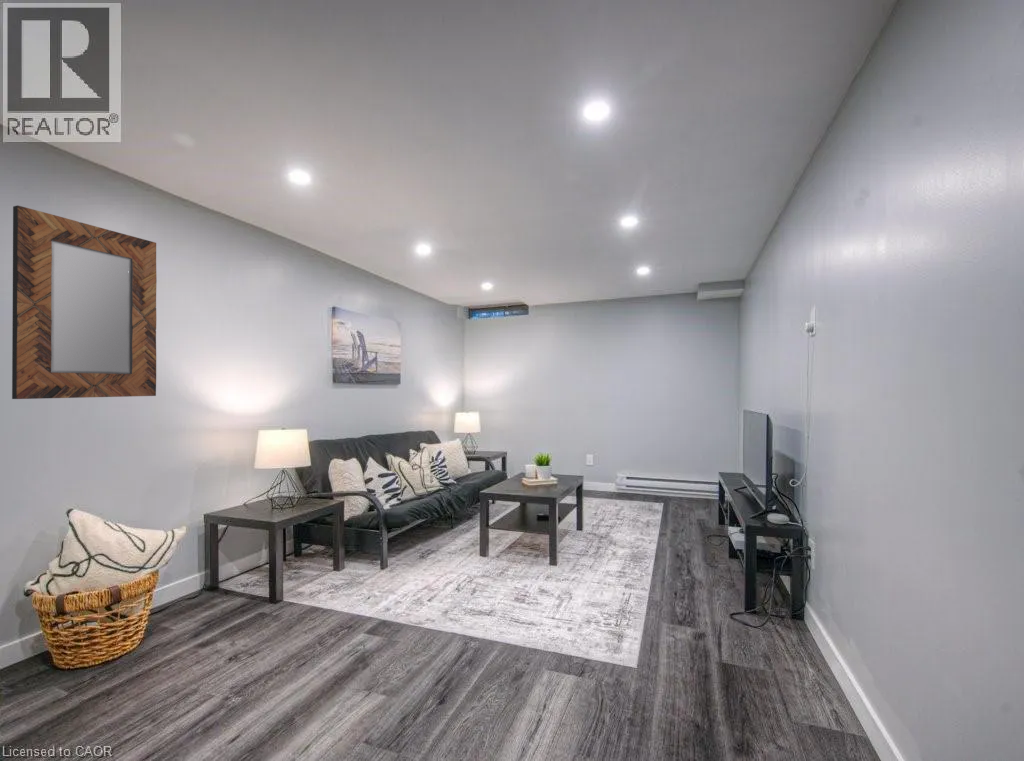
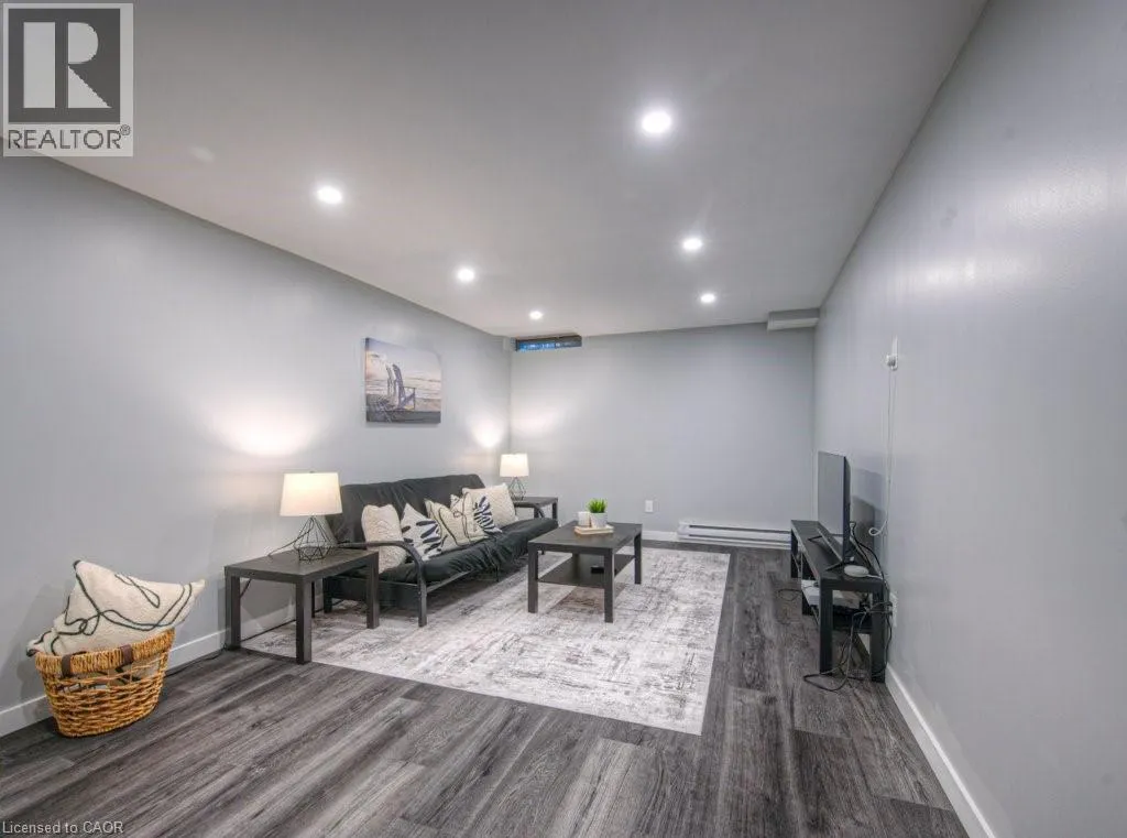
- home mirror (92, 311)
